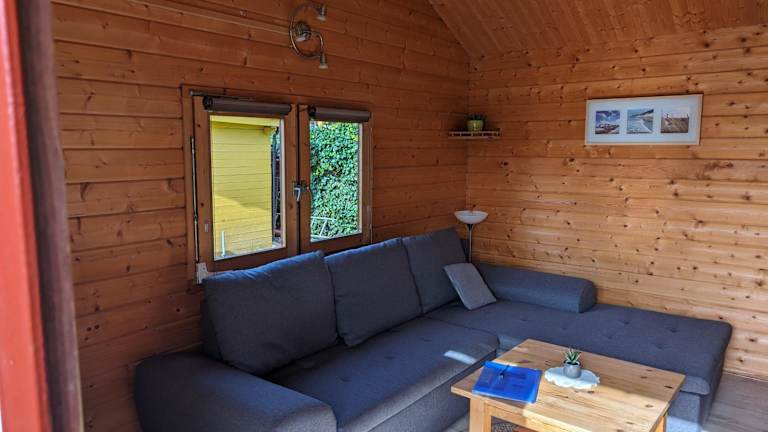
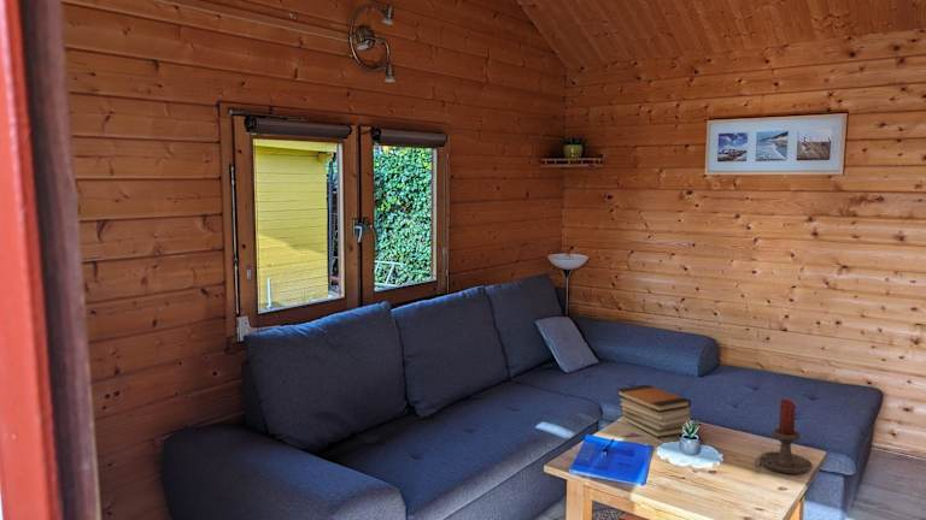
+ candle holder (780, 433)
+ book stack (652, 409)
